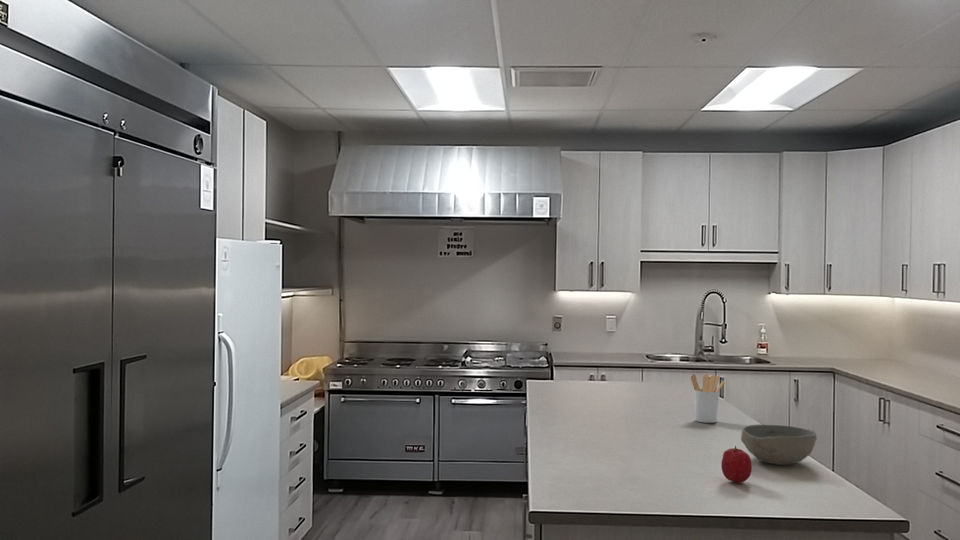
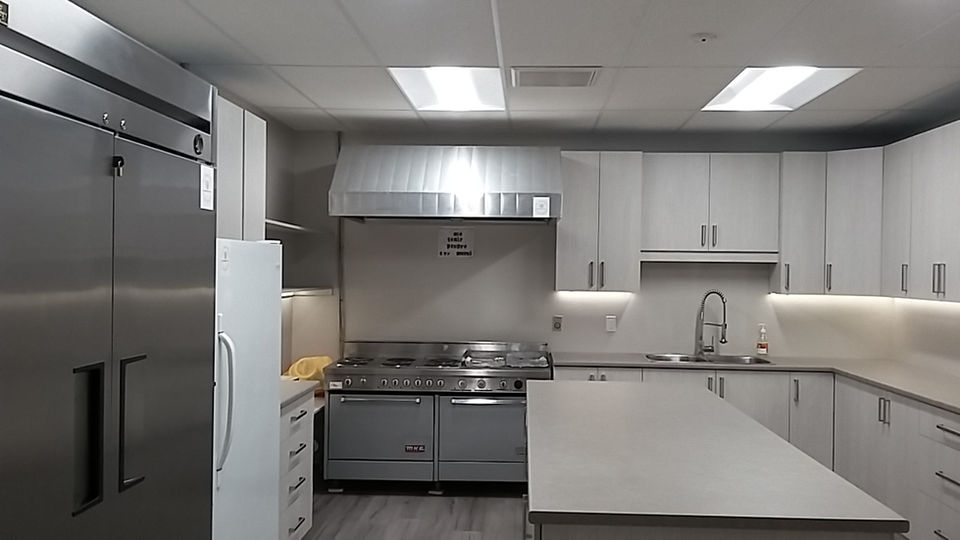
- fruit (736, 464)
- utensil holder (707, 397)
- bowl (777, 445)
